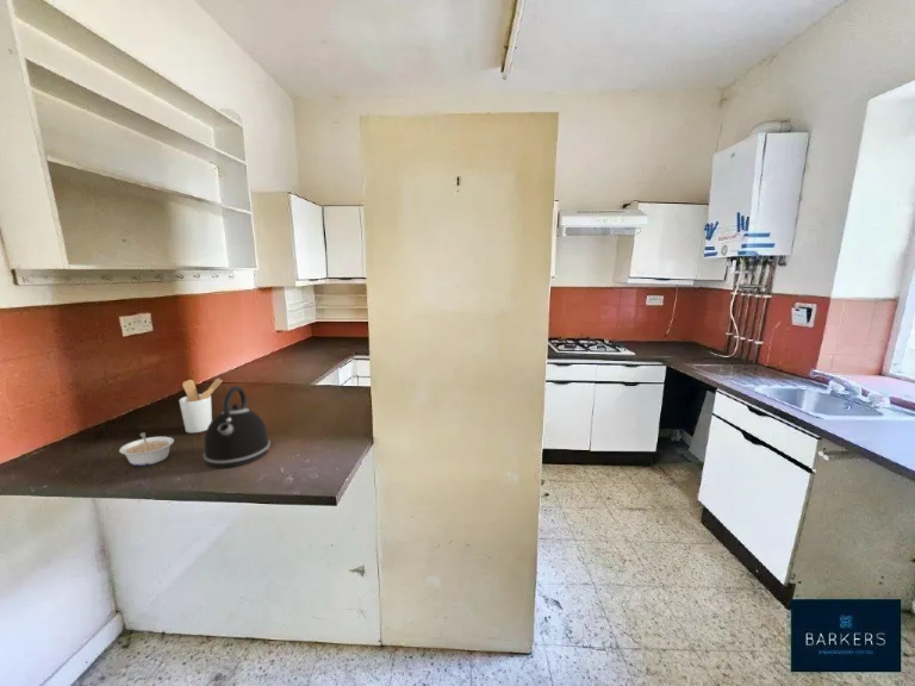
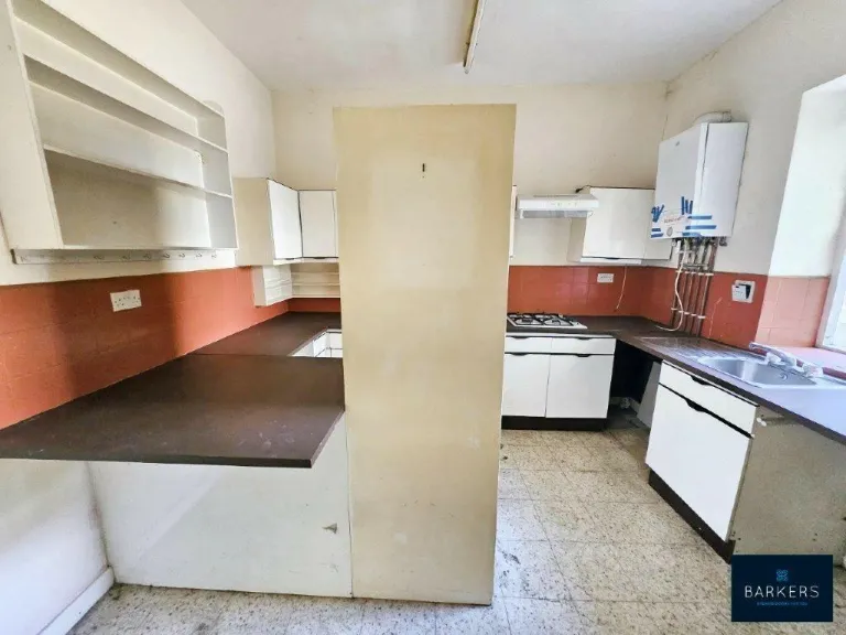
- legume (147, 450)
- utensil holder (204, 404)
- kettle (235, 420)
